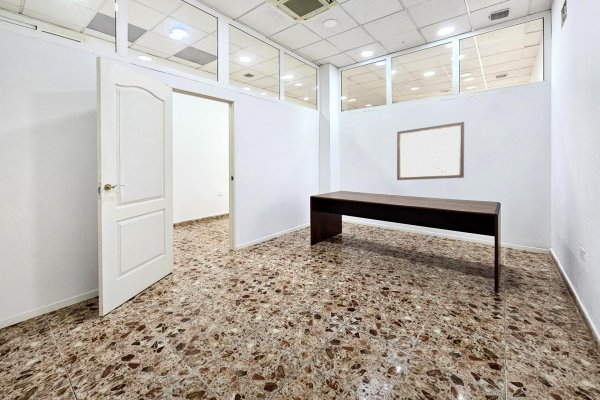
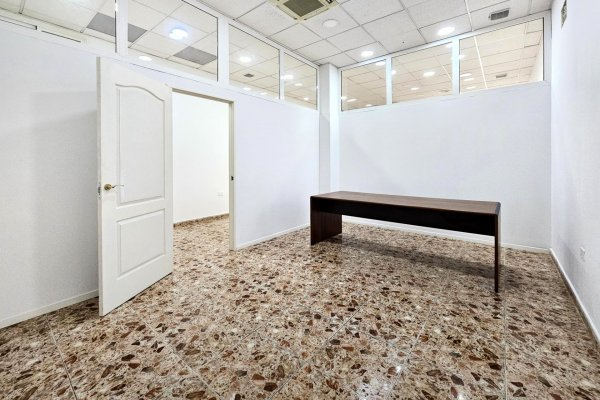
- wall art (428, 153)
